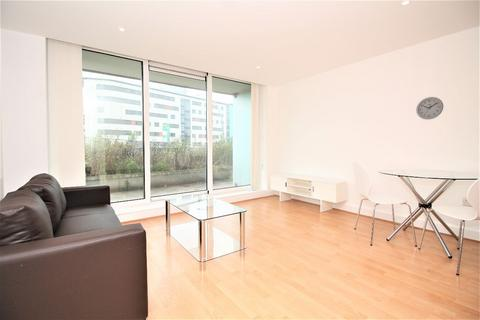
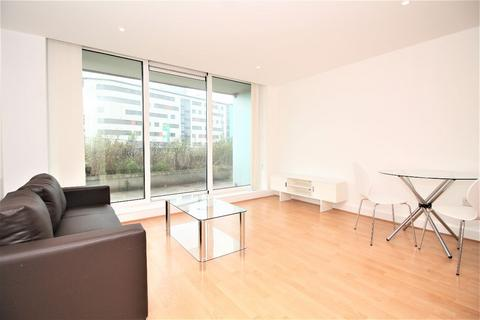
- wall clock (429, 108)
